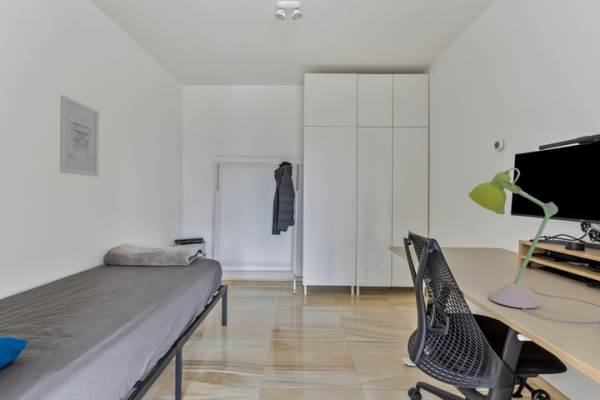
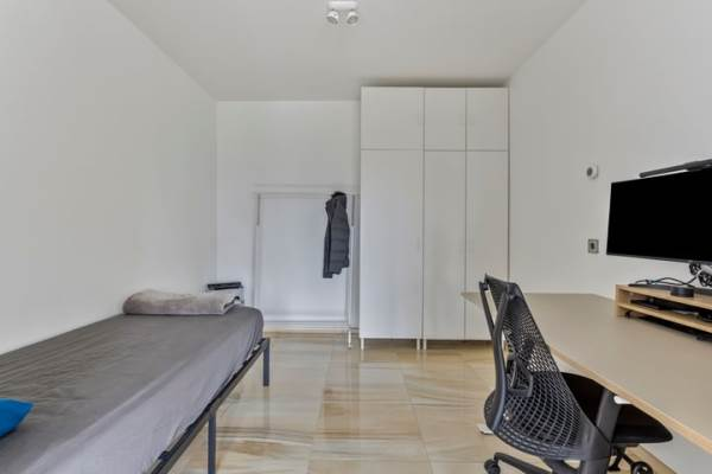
- desk lamp (538, 234)
- wall art (81, 139)
